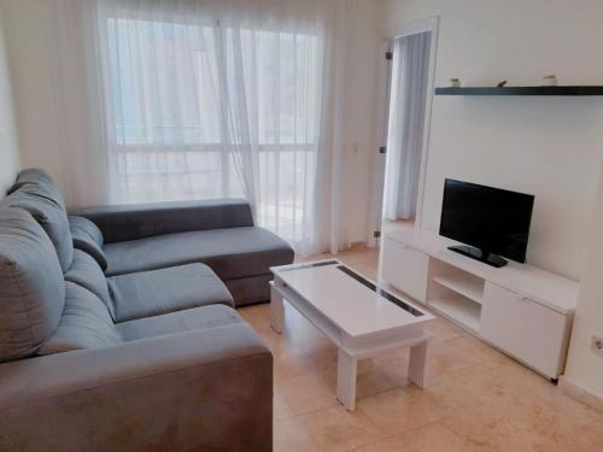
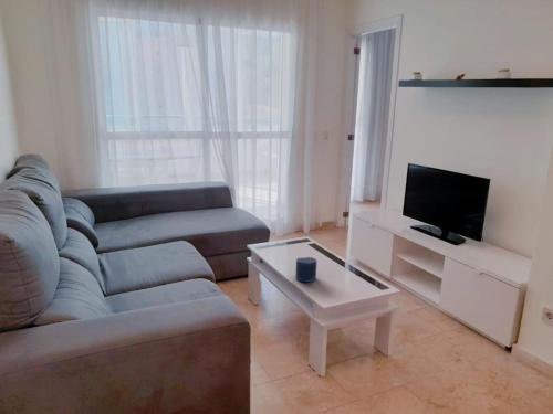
+ candle (305, 268)
